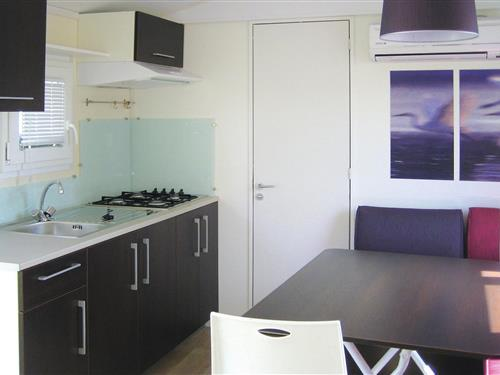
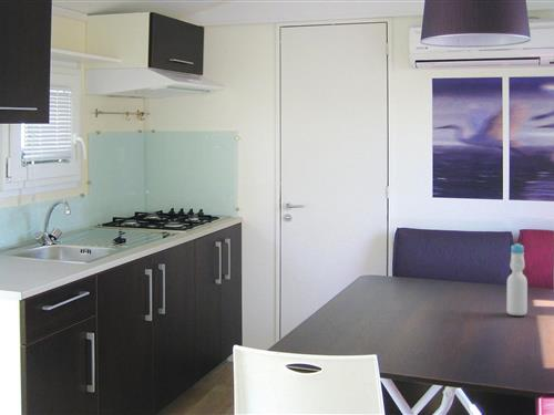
+ bottle (516, 279)
